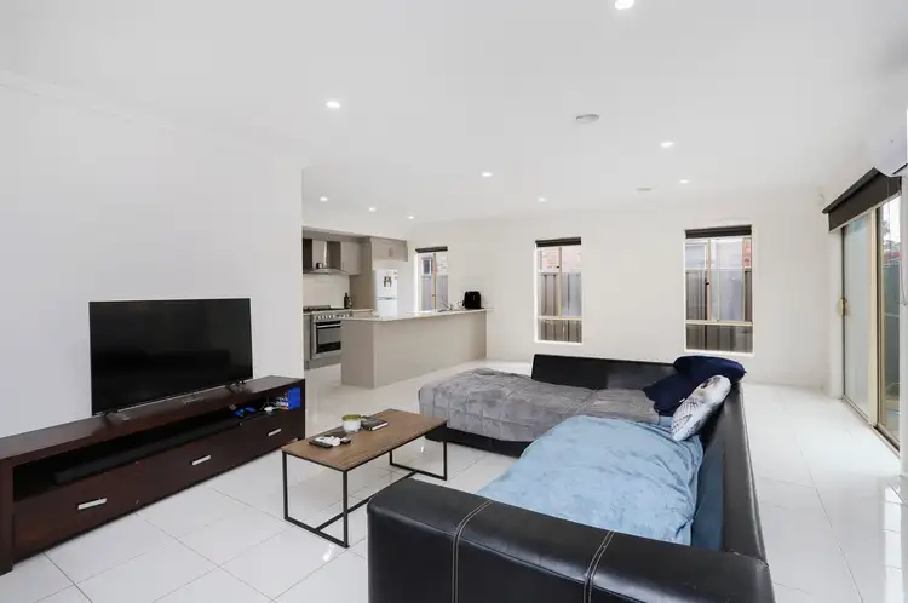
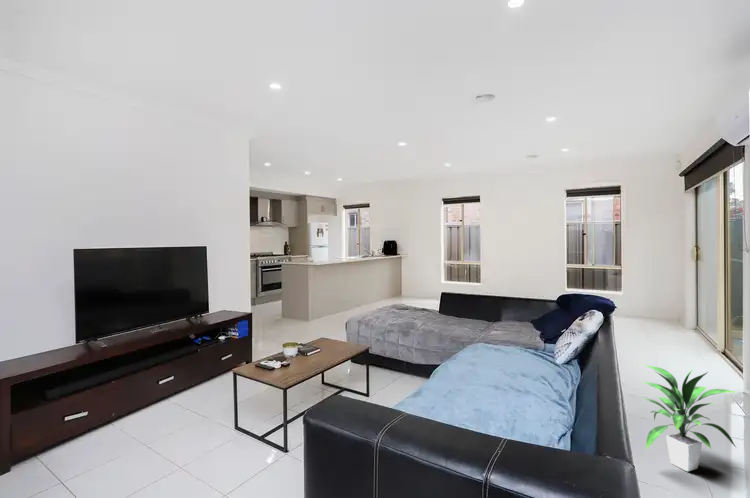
+ indoor plant (679, 414)
